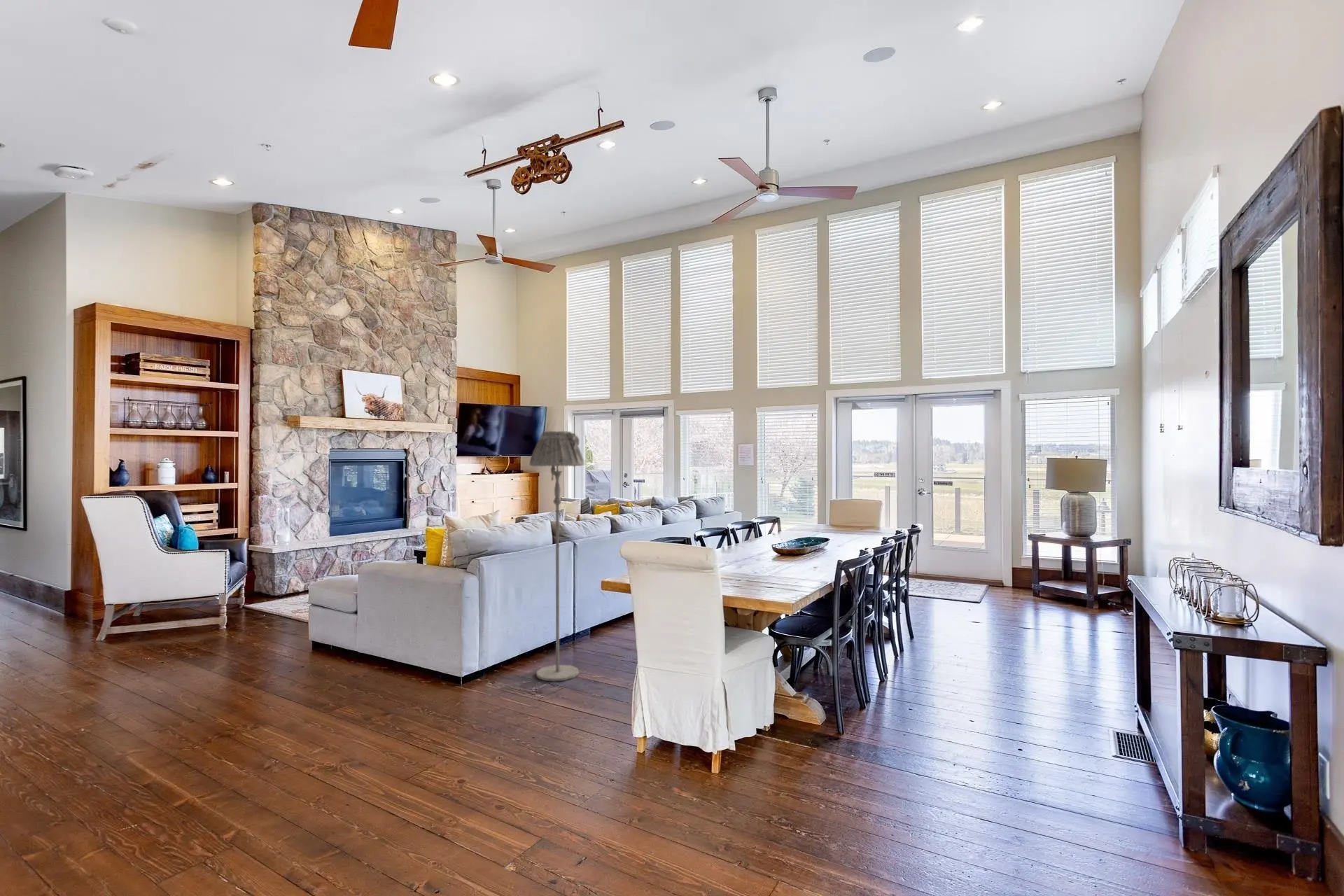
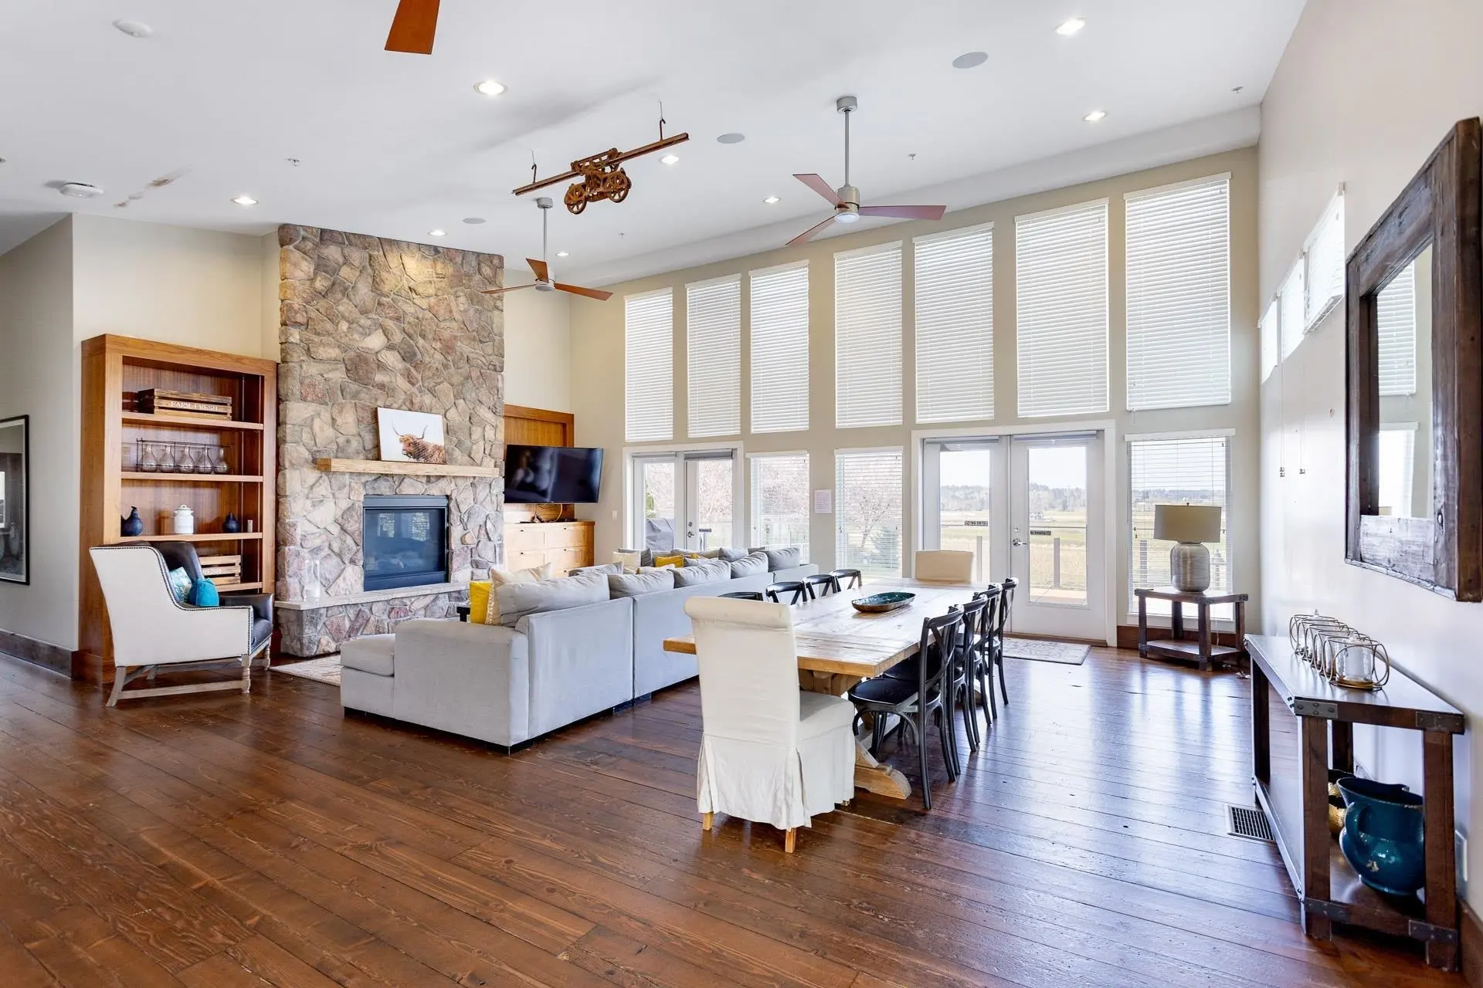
- floor lamp (557, 552)
